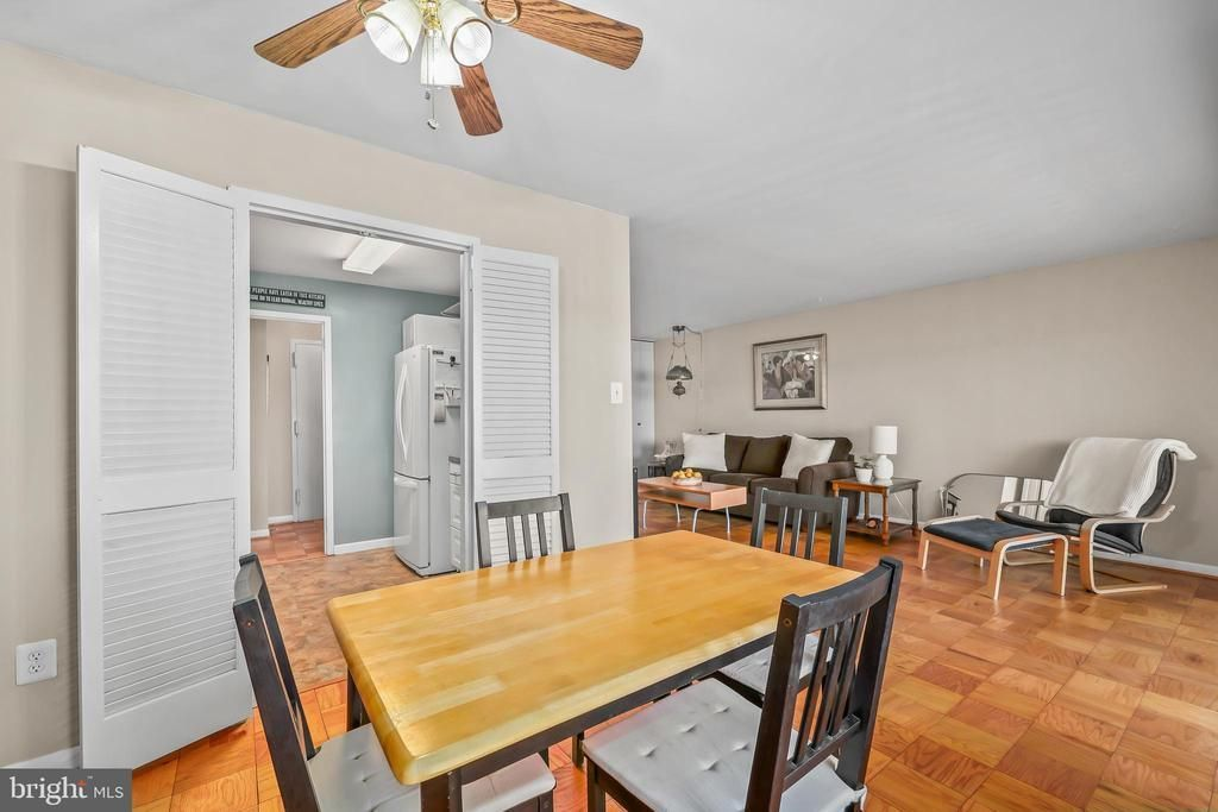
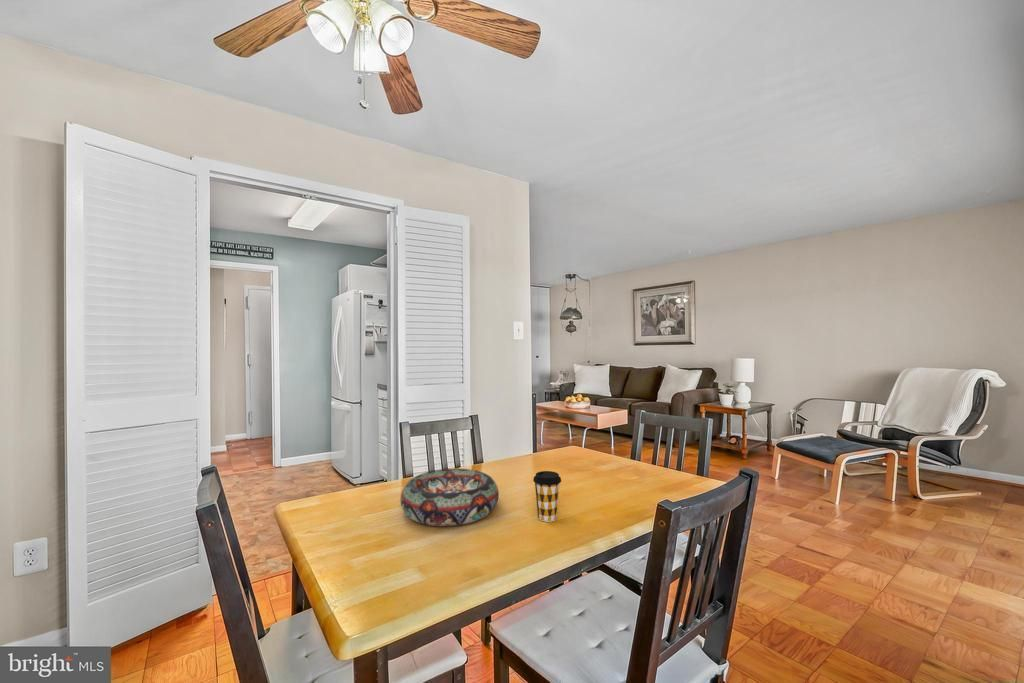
+ decorative bowl (450, 495)
+ coffee cup (547, 496)
